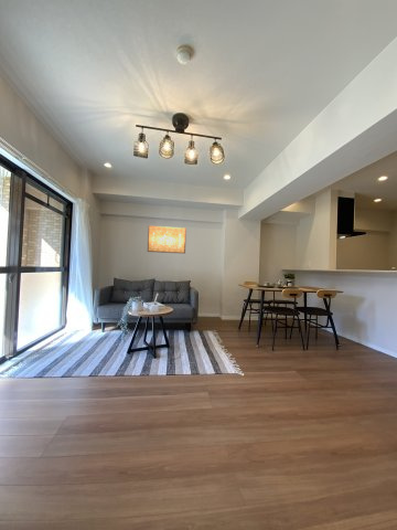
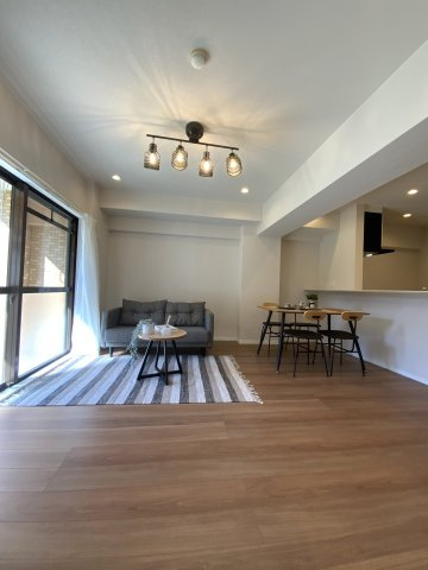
- wall art (167, 240)
